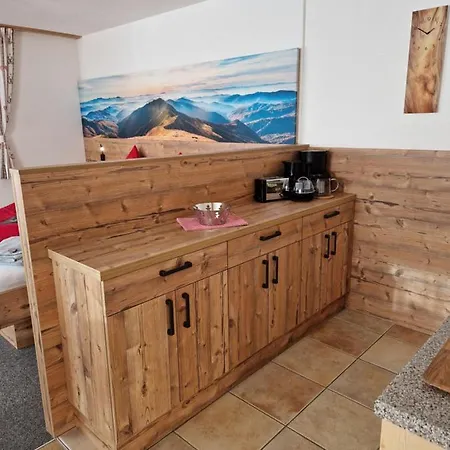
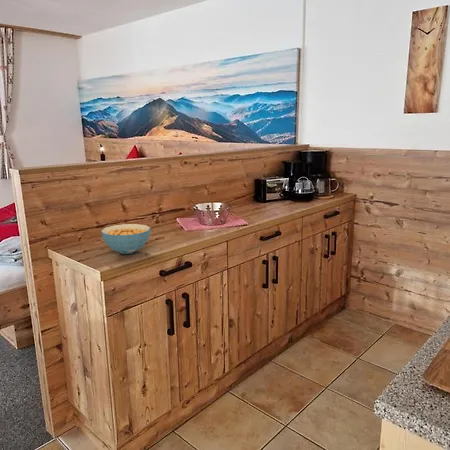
+ cereal bowl (126, 240)
